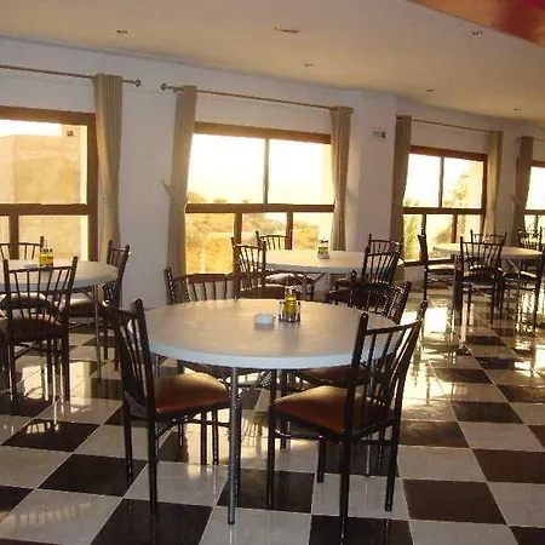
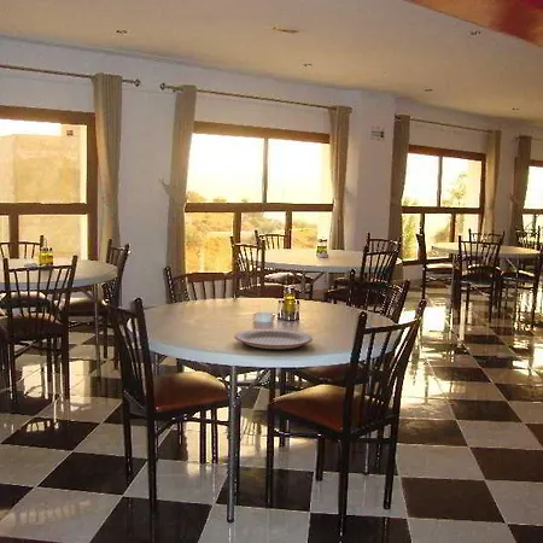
+ plate (273, 339)
